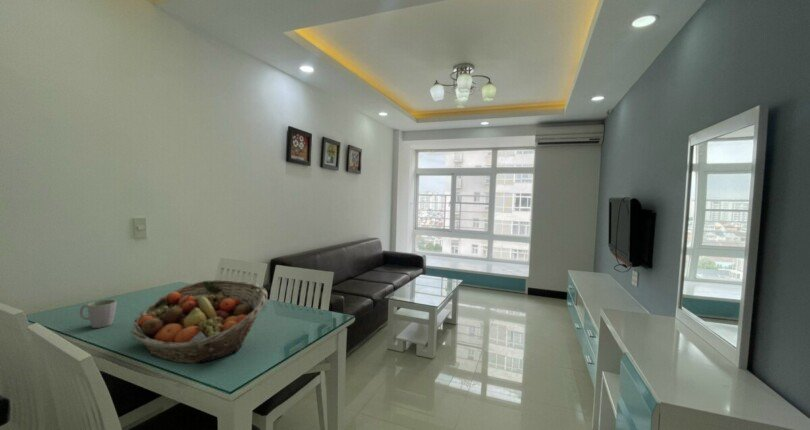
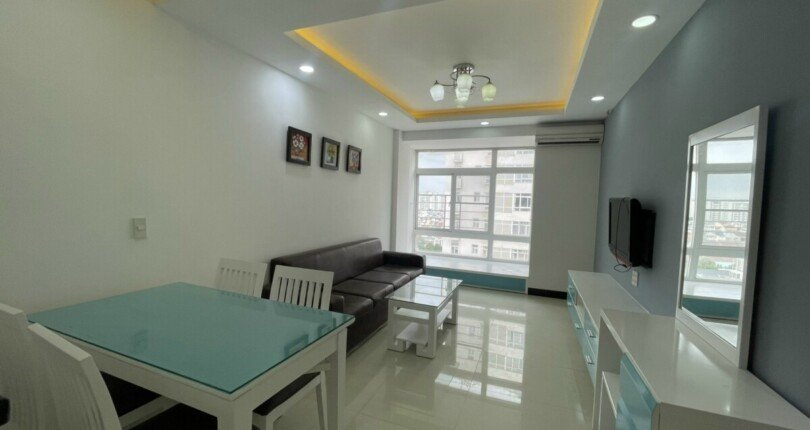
- fruit basket (203, 317)
- mug (97, 313)
